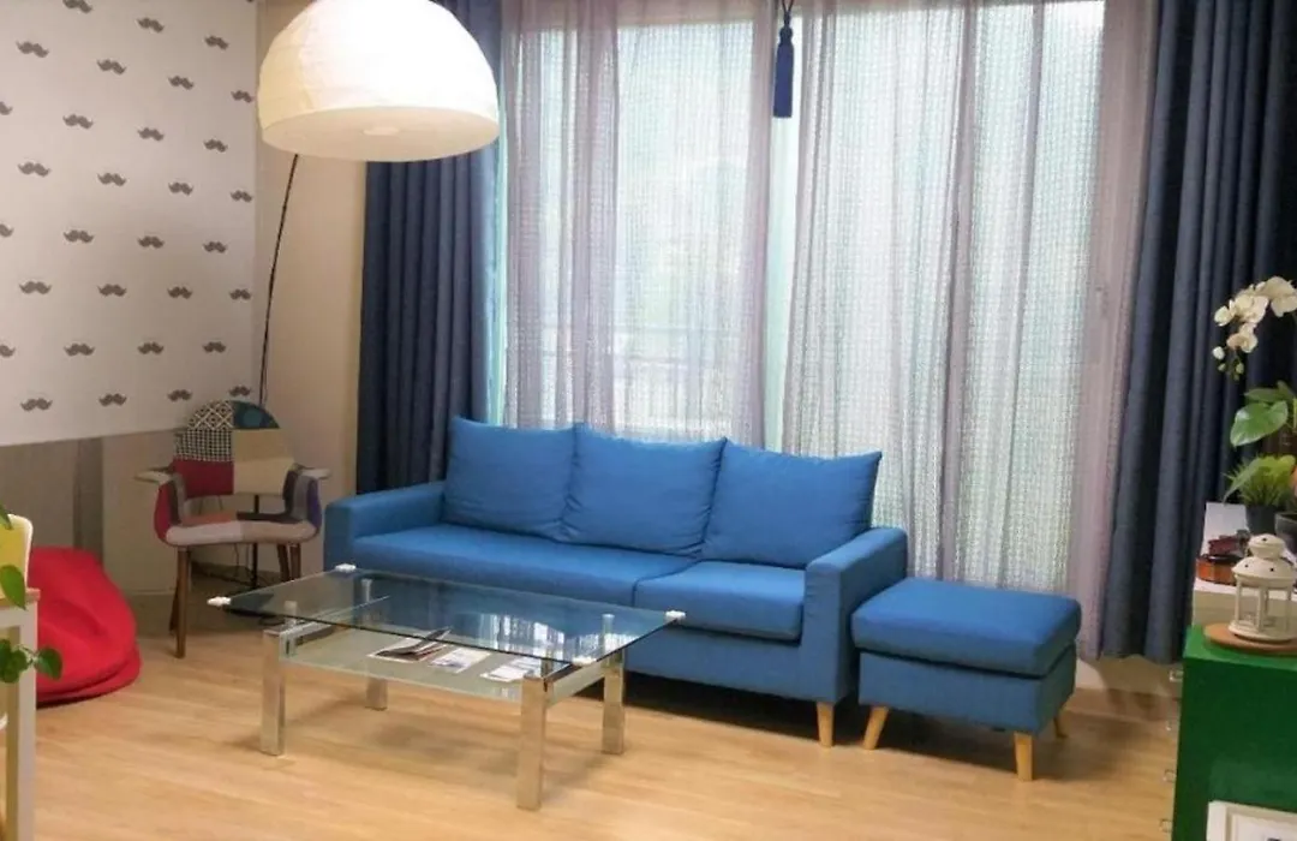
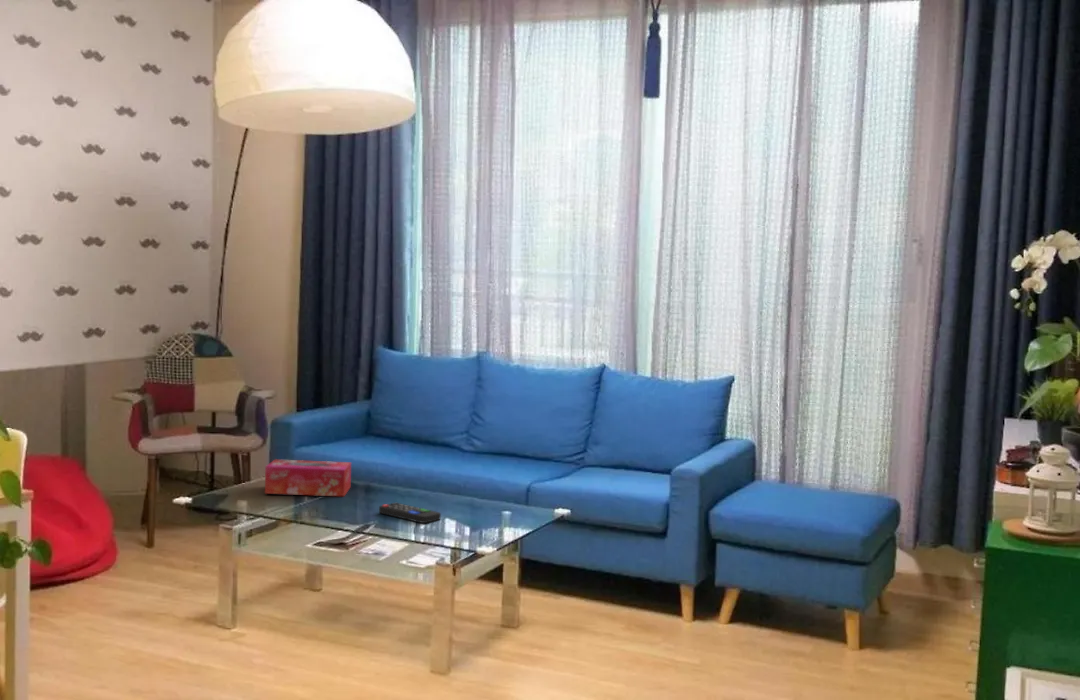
+ tissue box (308, 477)
+ remote control (409, 512)
